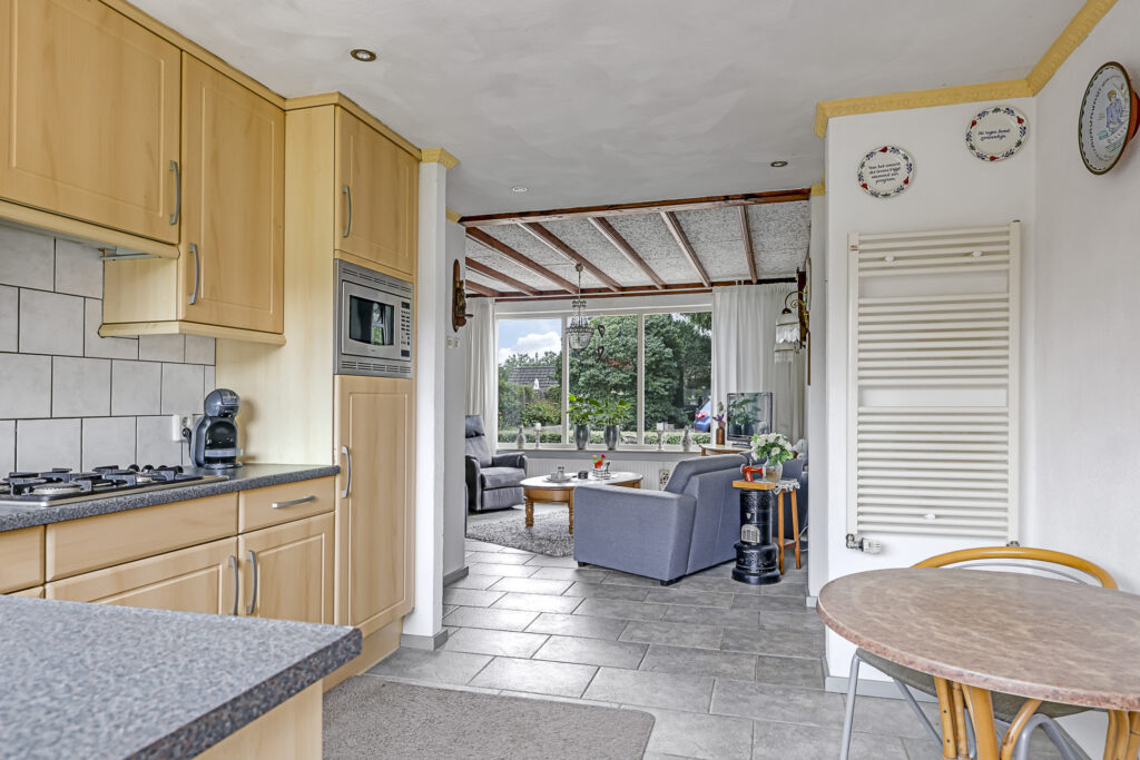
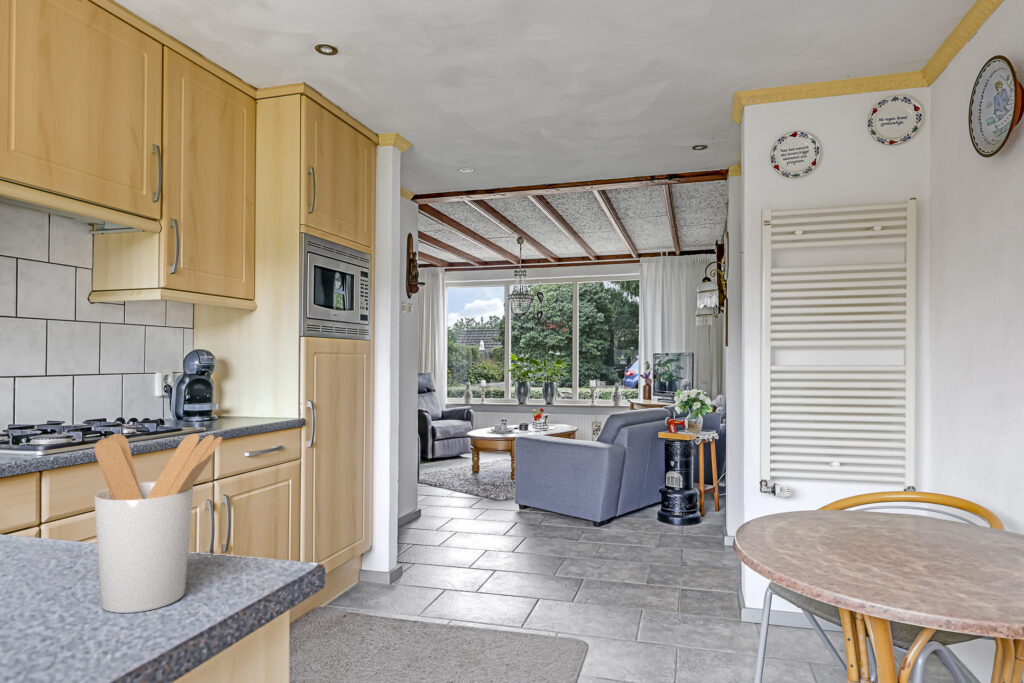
+ utensil holder (163, 512)
